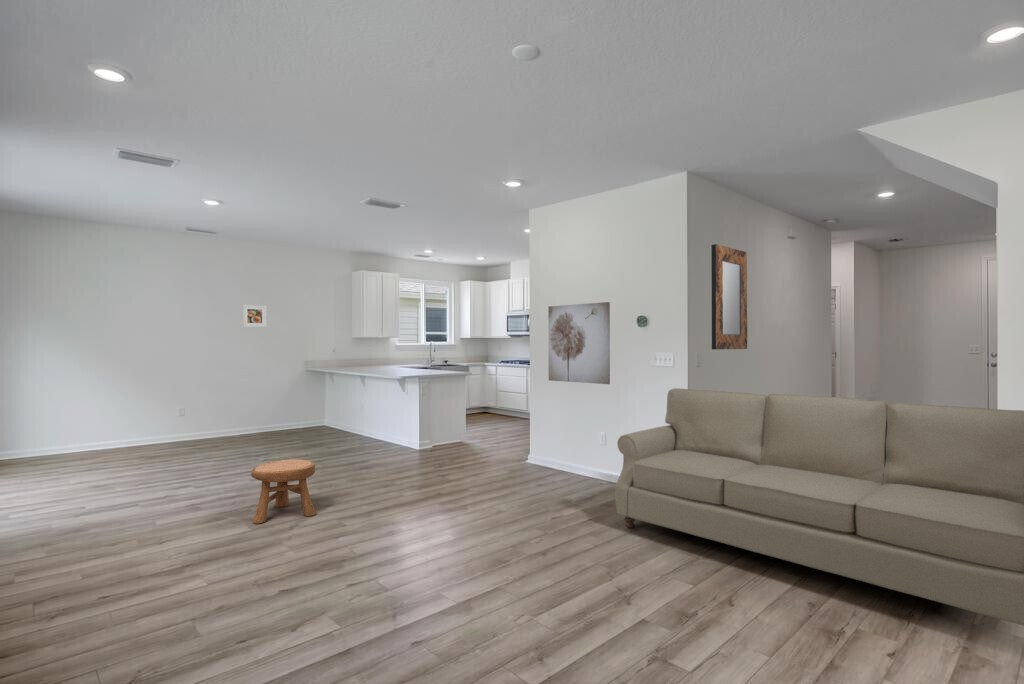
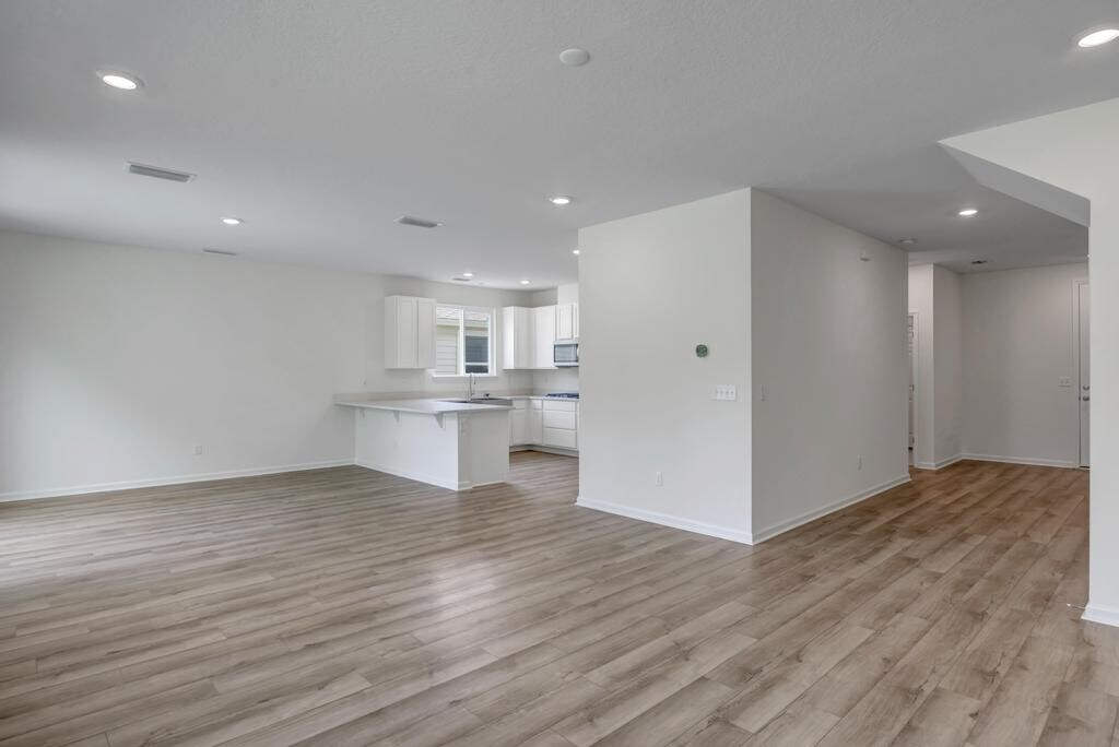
- wall art (577, 343)
- home mirror (730, 298)
- stool (283, 487)
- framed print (254, 316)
- sofa (809, 476)
